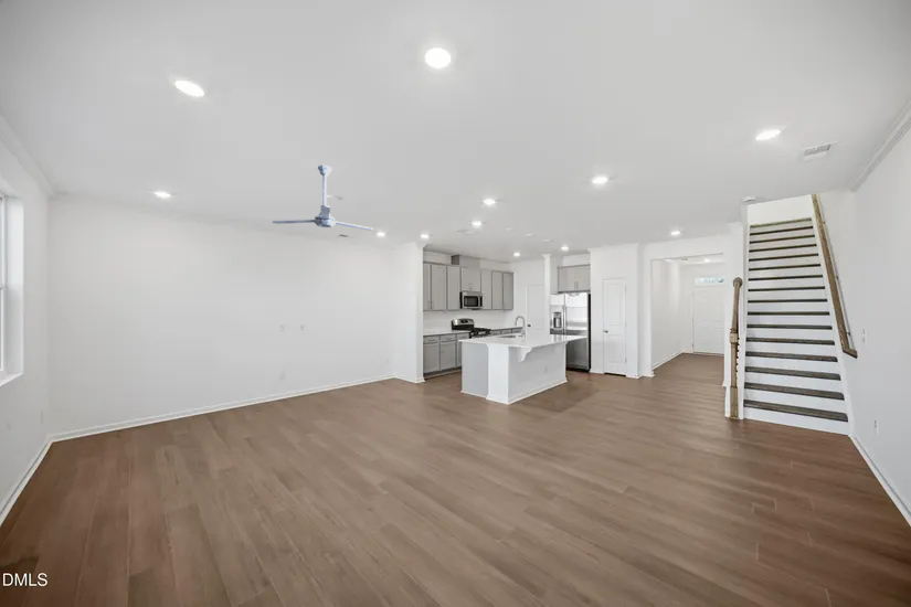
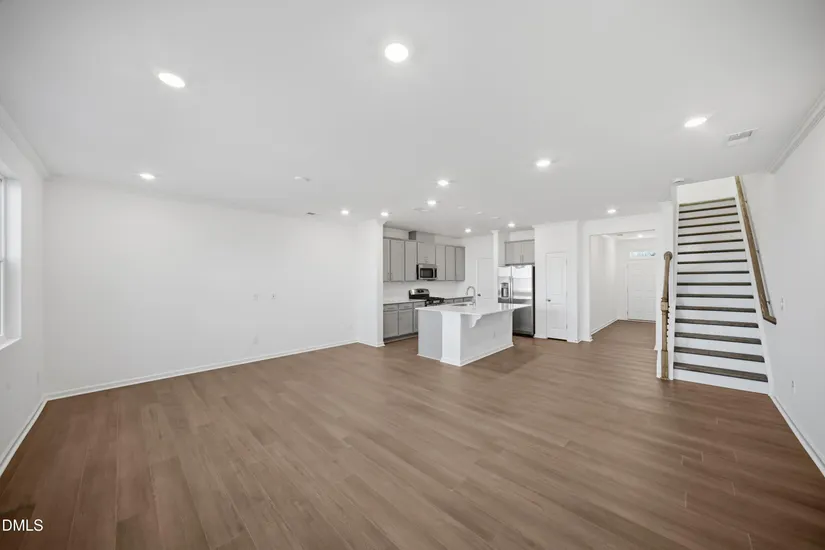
- ceiling fan (325, 192)
